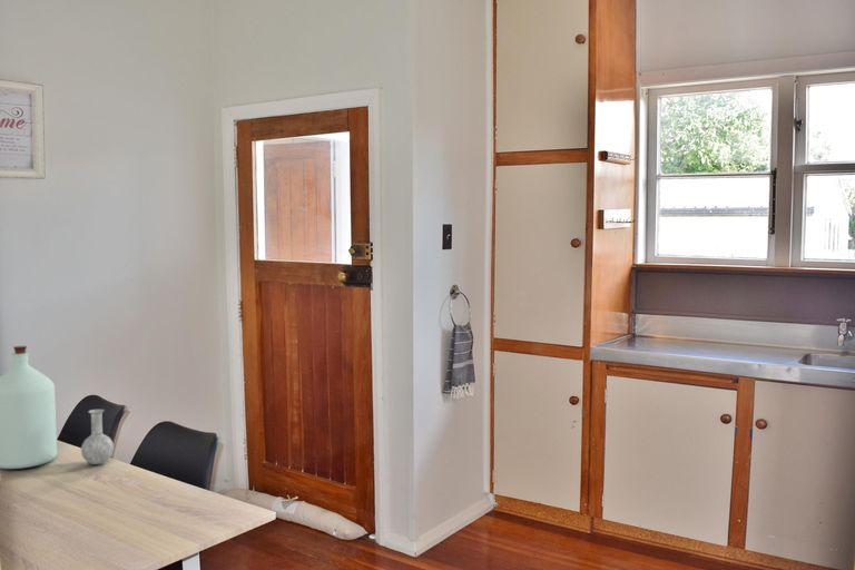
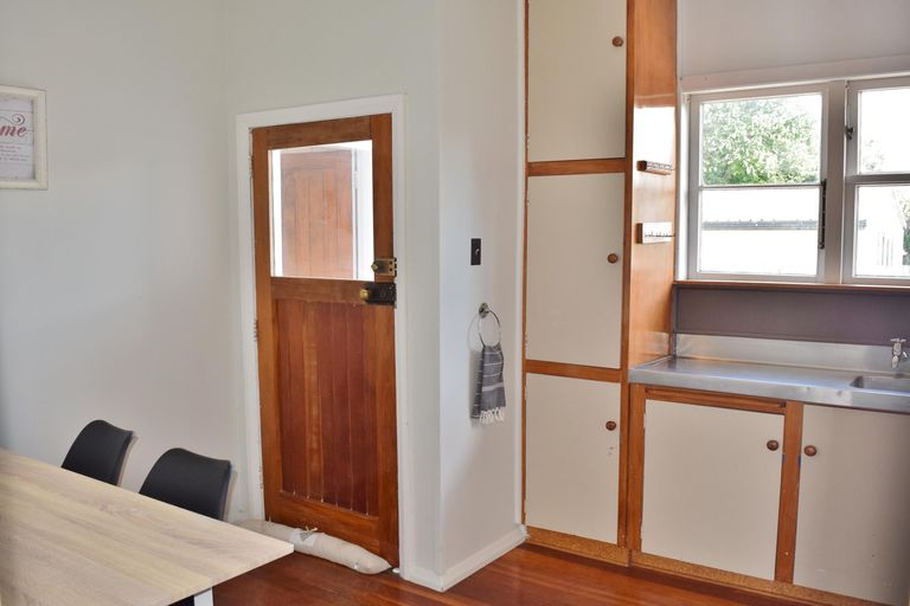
- bottle (51, 404)
